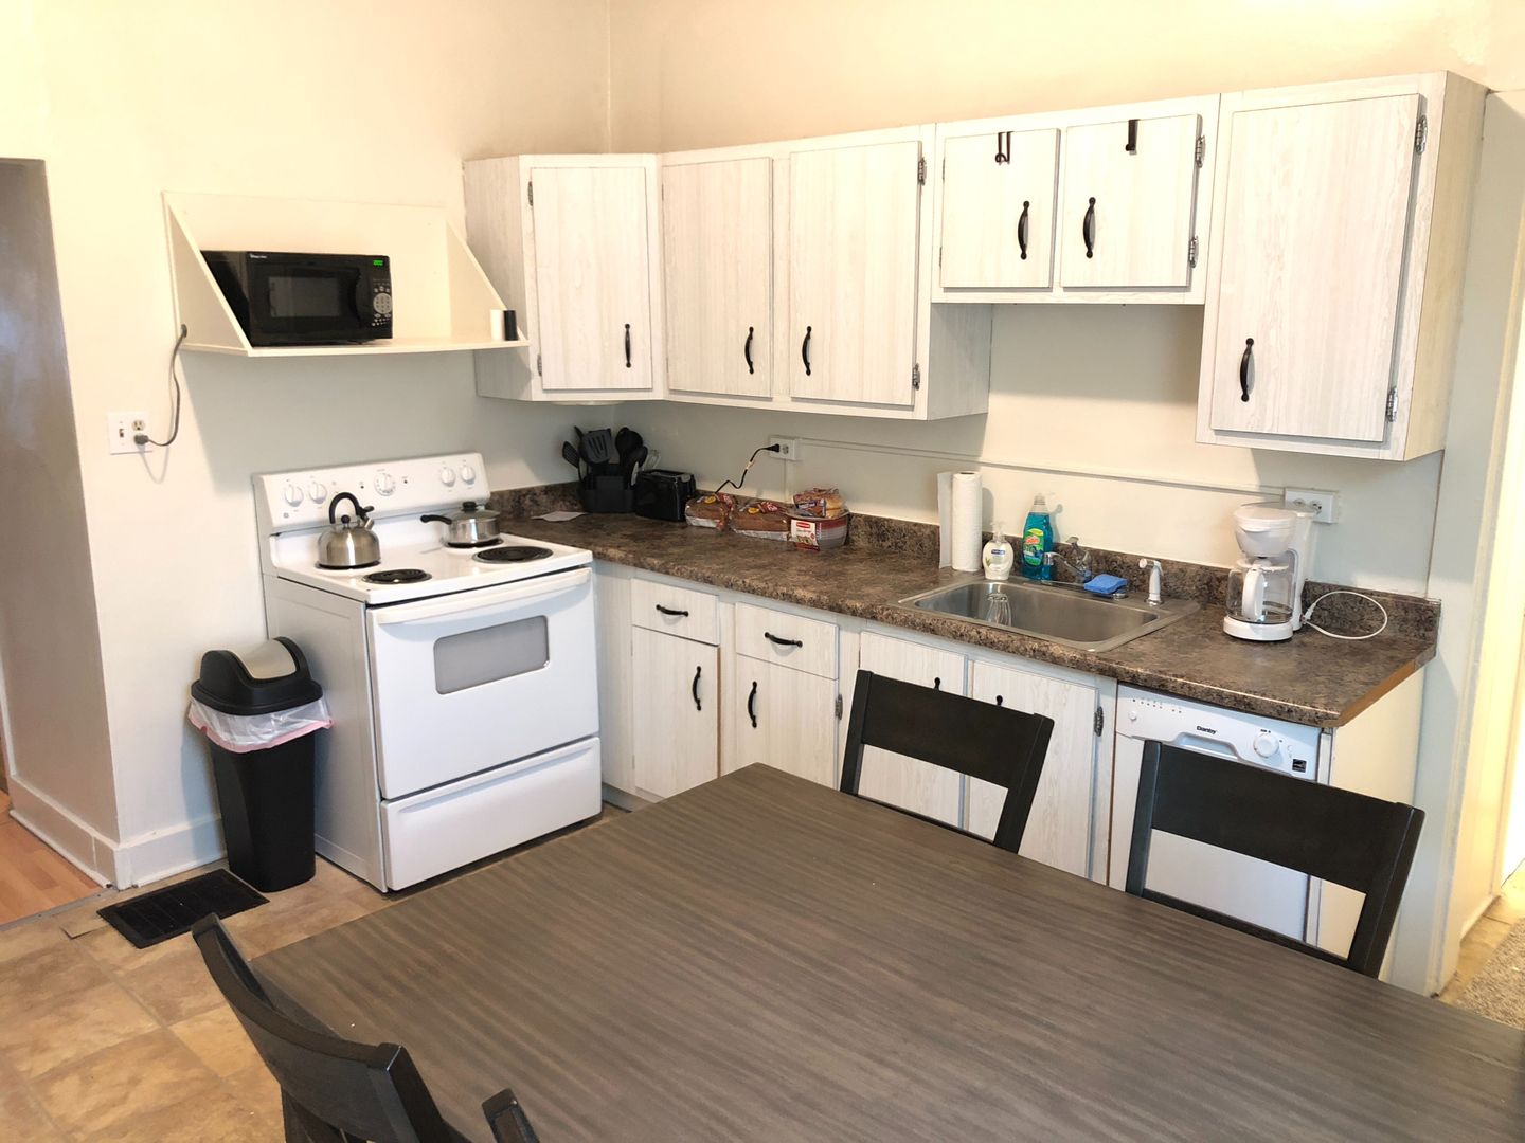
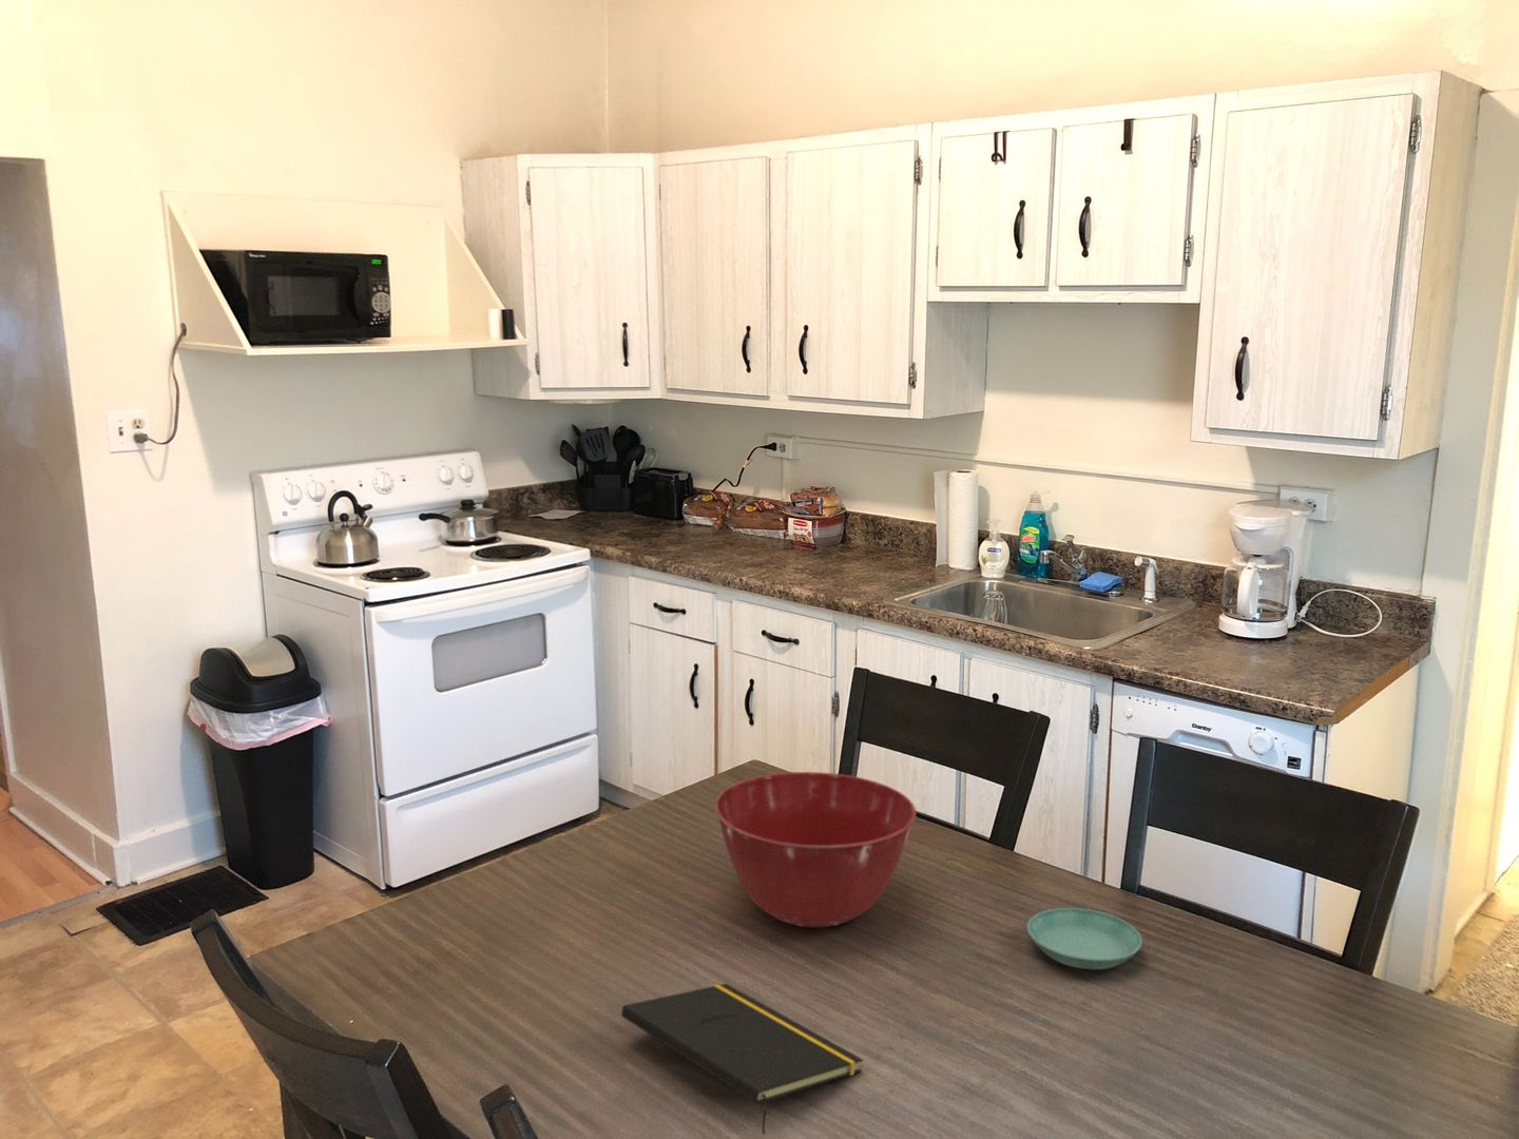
+ notepad (739, 1037)
+ saucer (1084, 940)
+ mixing bowl (815, 855)
